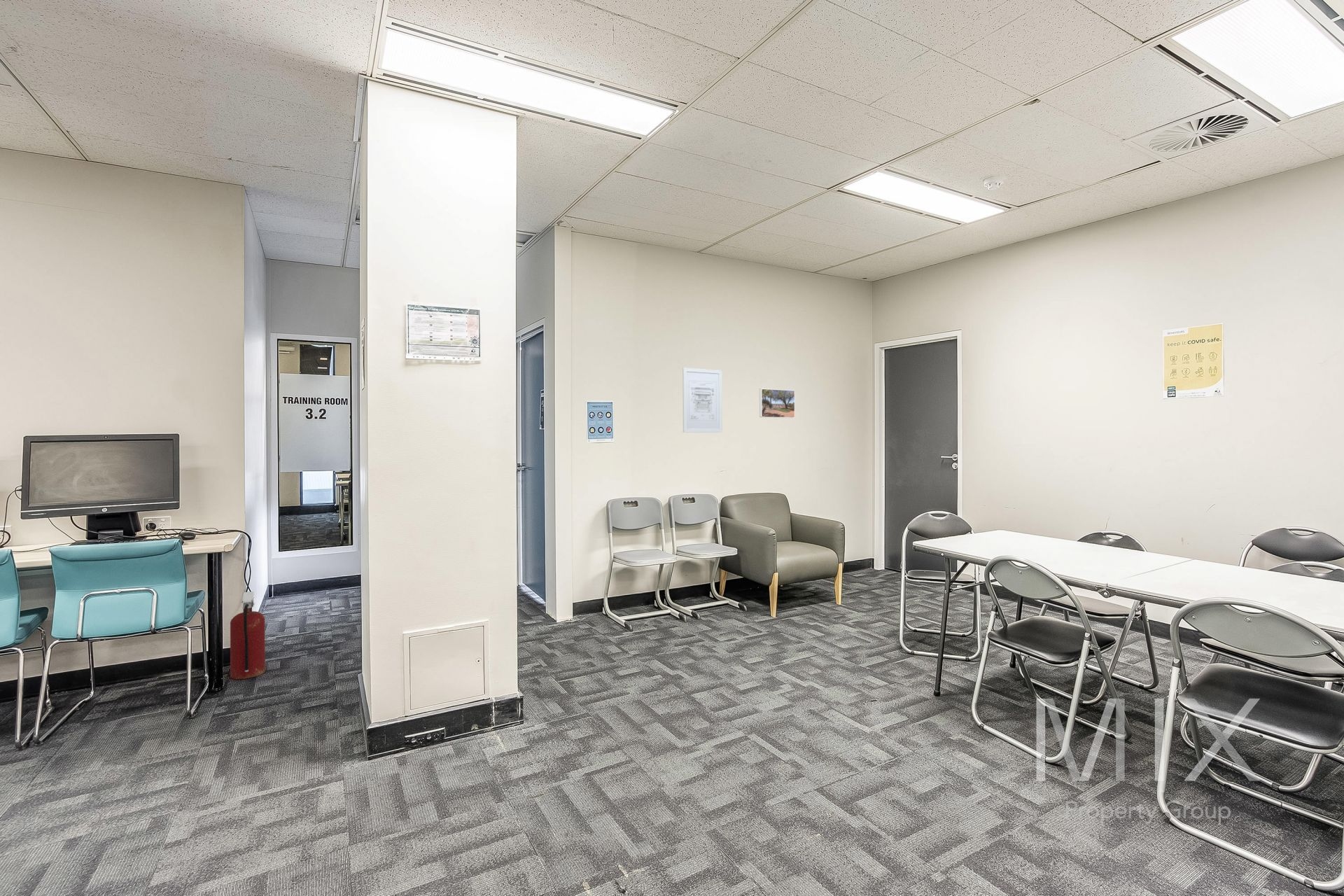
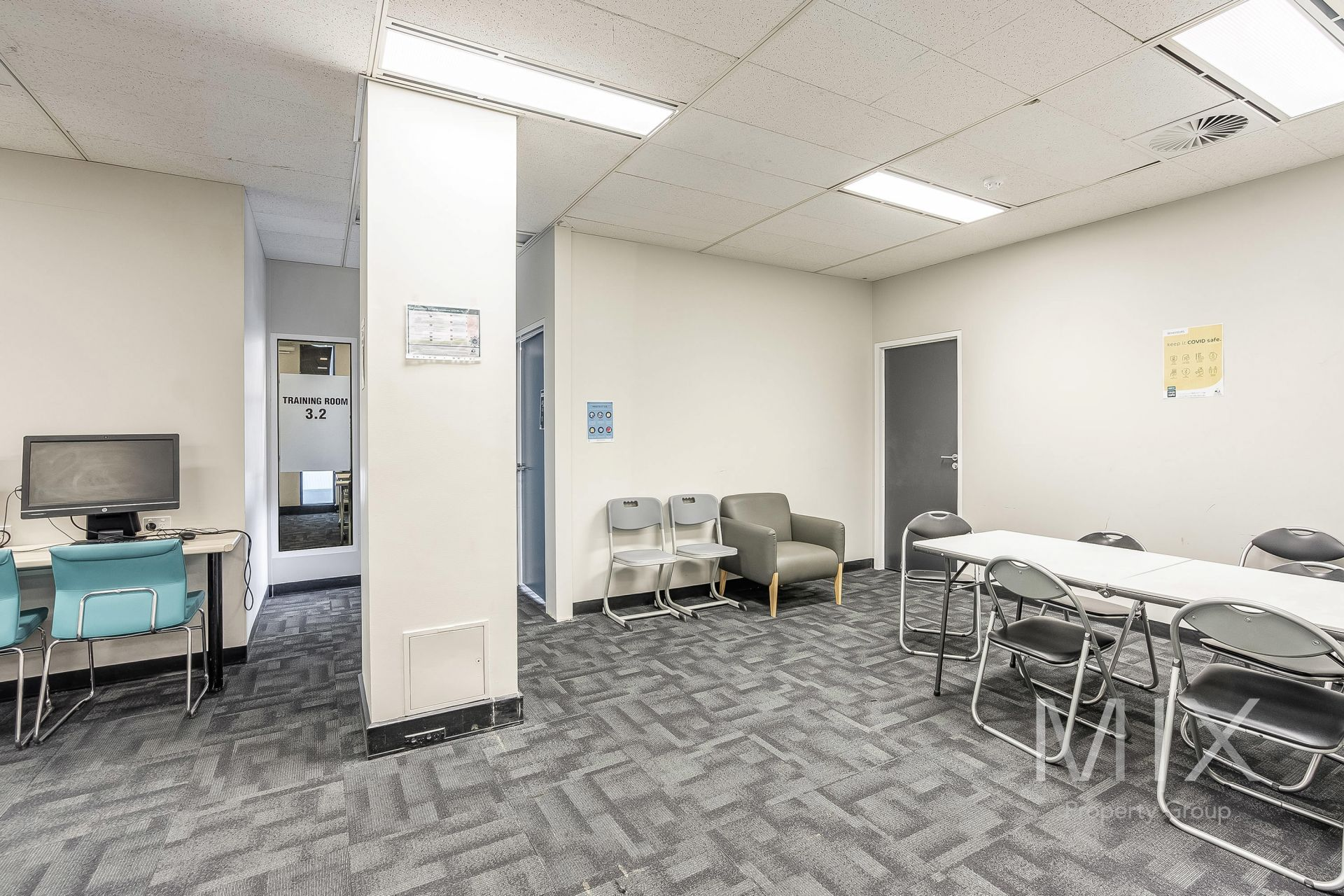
- fire extinguisher (247, 636)
- wall art (703, 400)
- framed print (777, 403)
